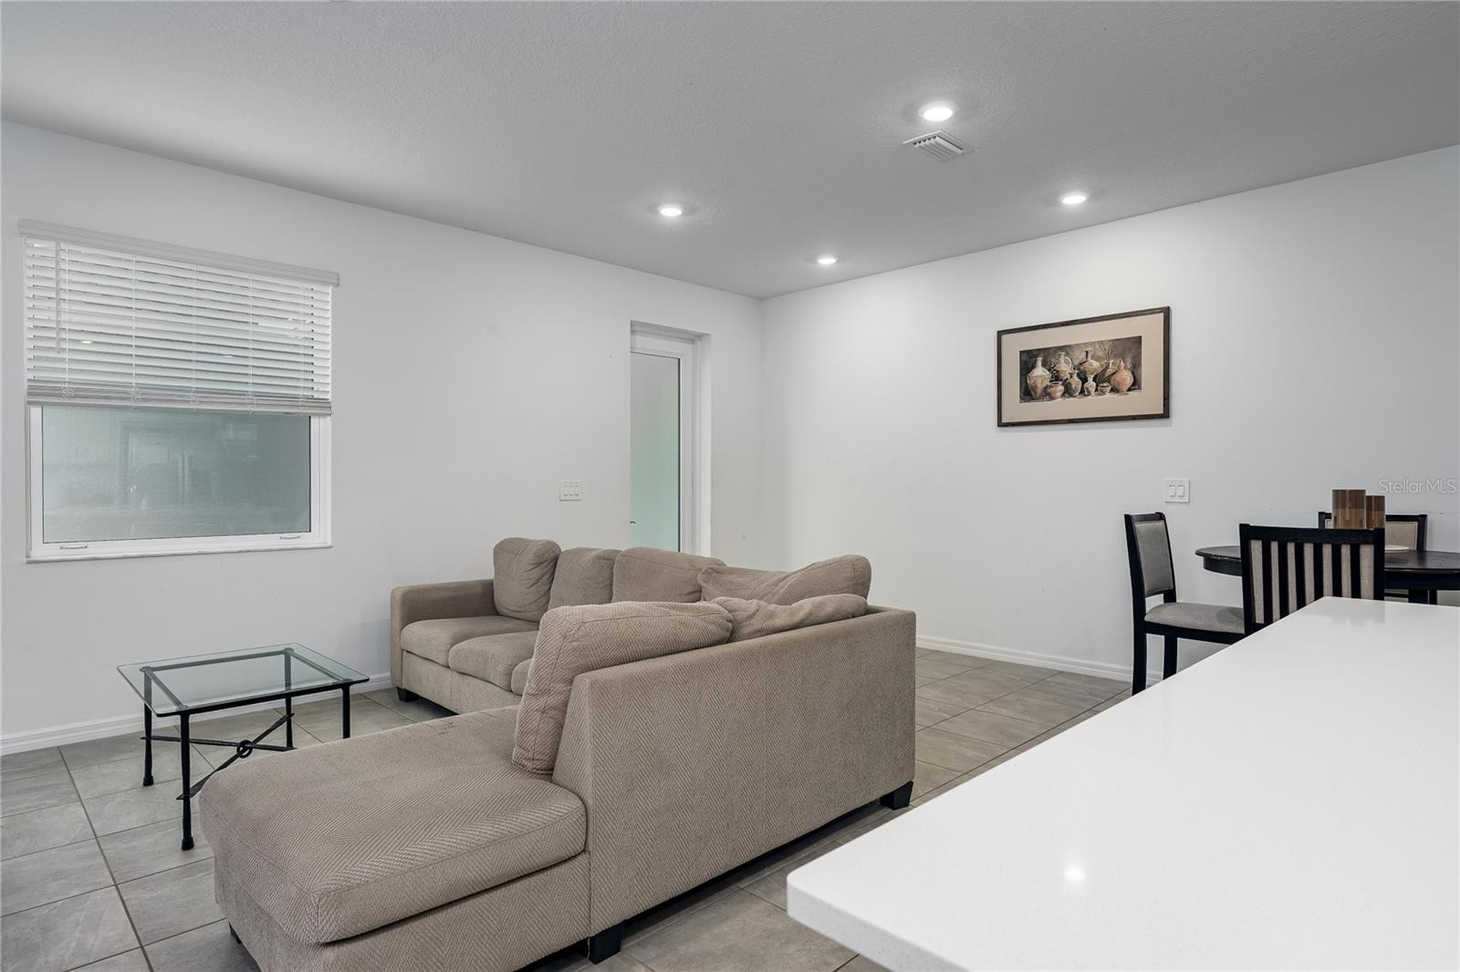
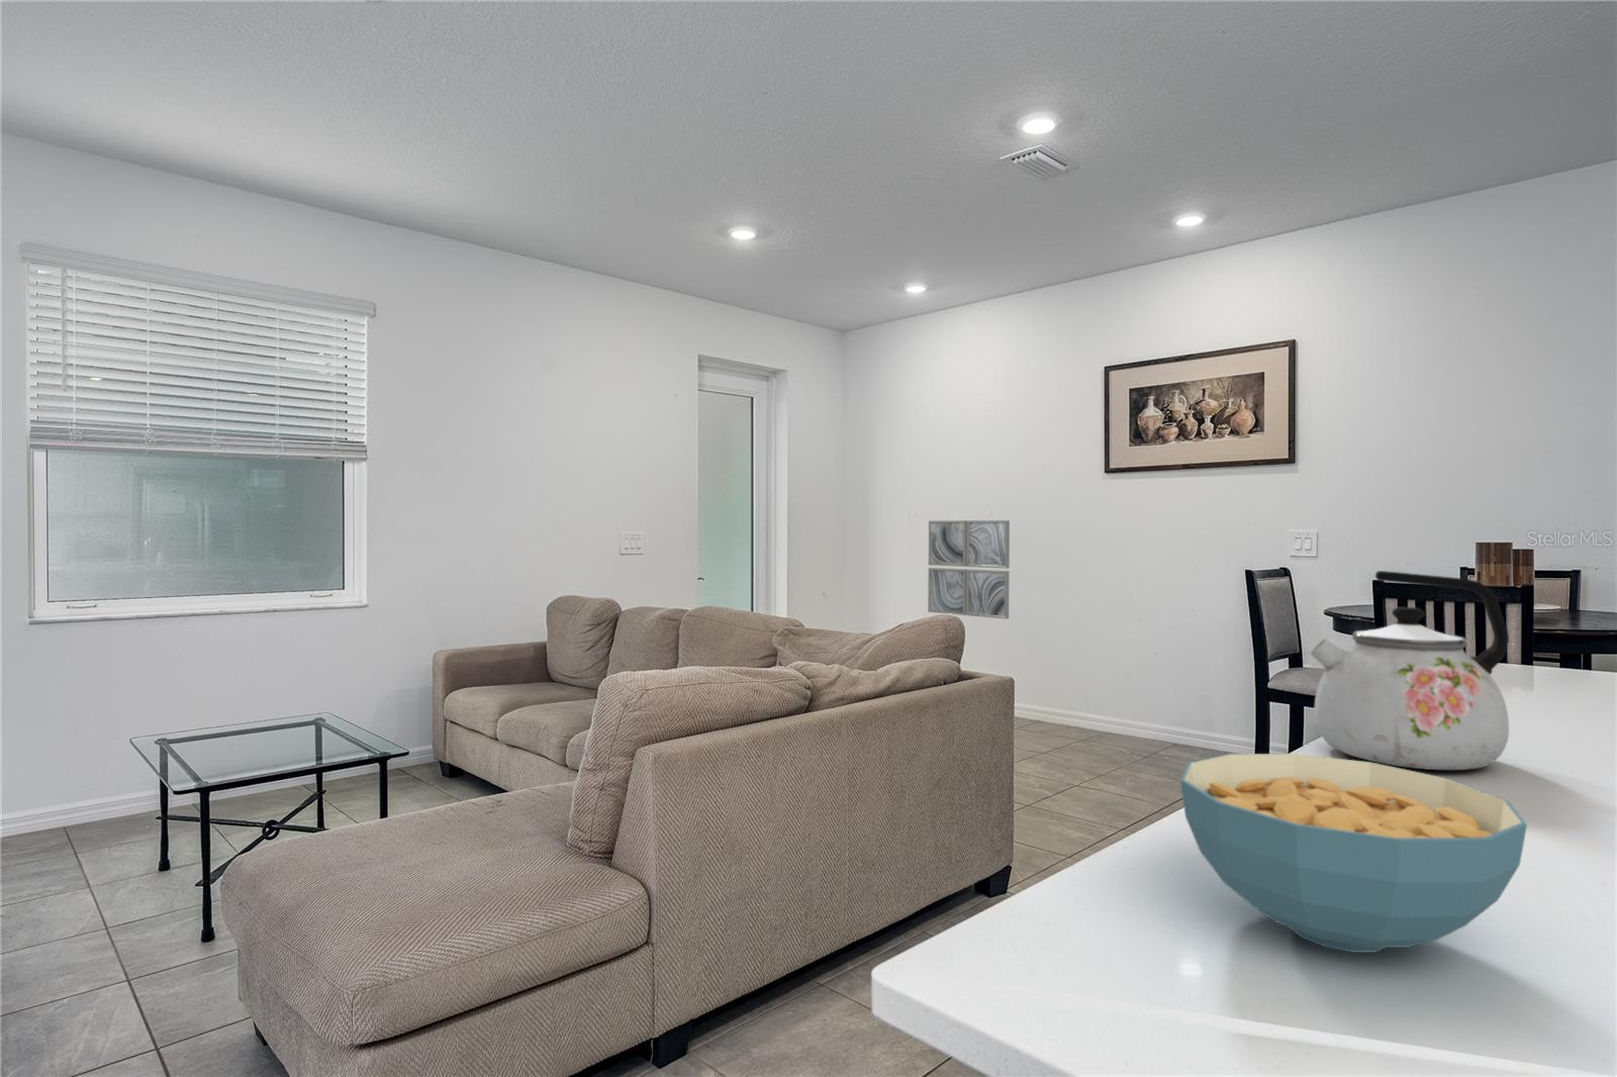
+ wall art (967, 569)
+ kettle (1404, 665)
+ cereal bowl (1337, 861)
